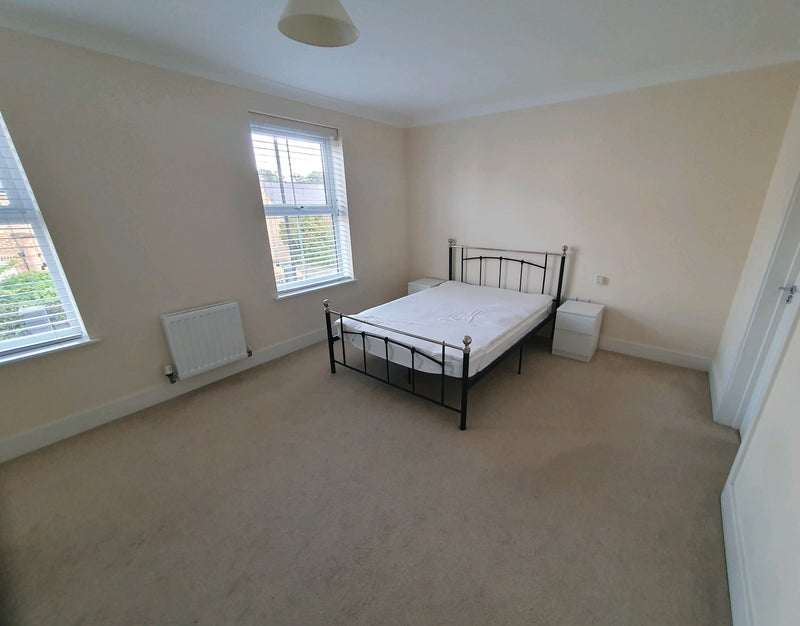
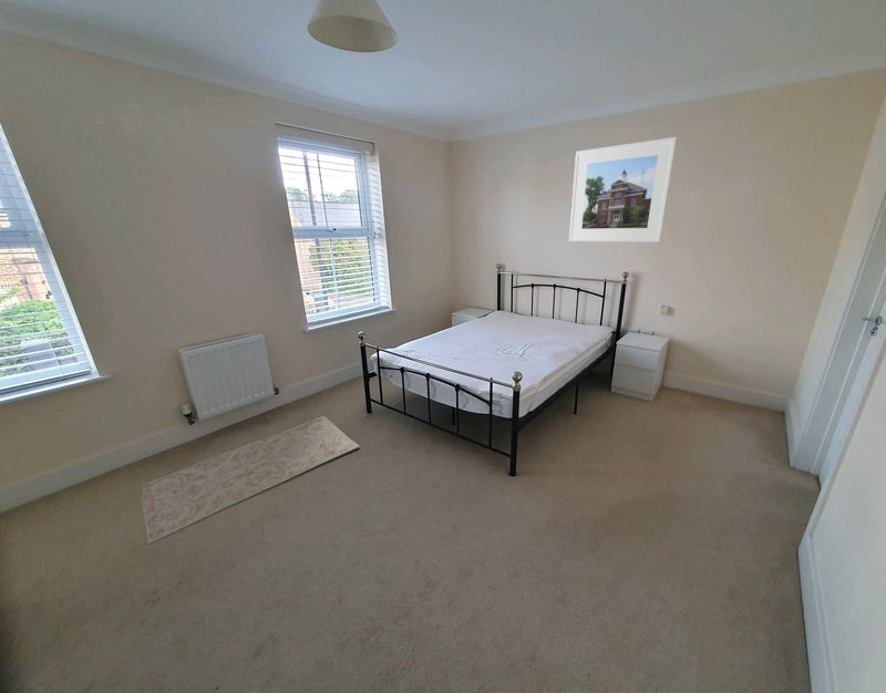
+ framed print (616, 195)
+ rug (257, 464)
